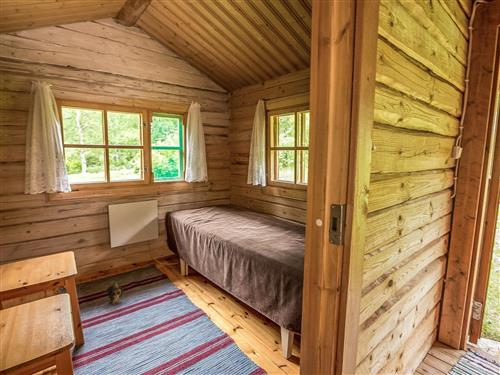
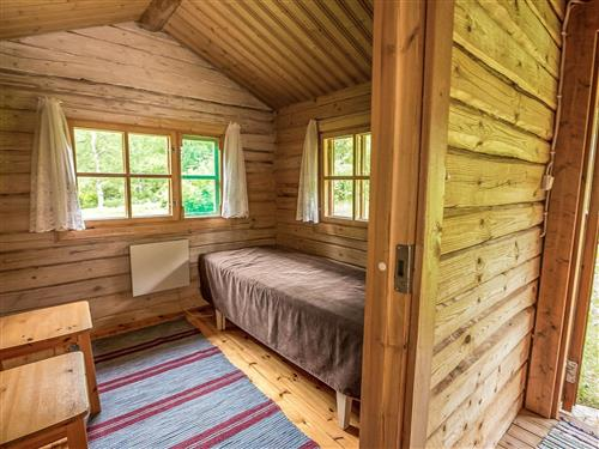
- plush toy (115, 291)
